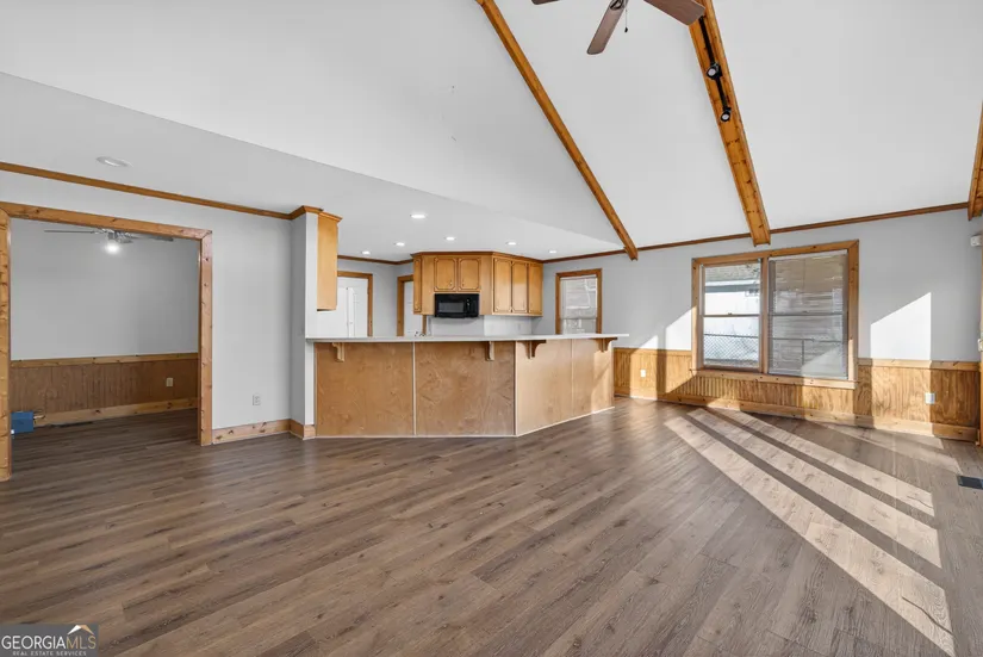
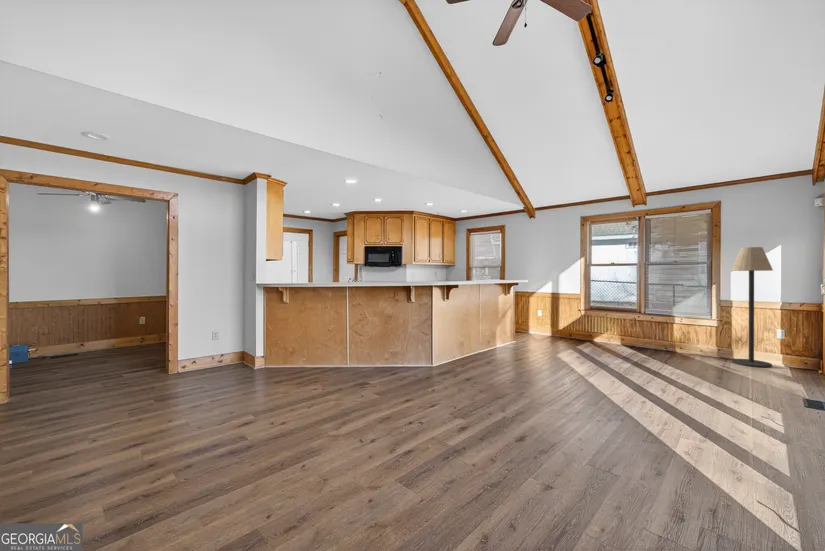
+ floor lamp (751, 305)
